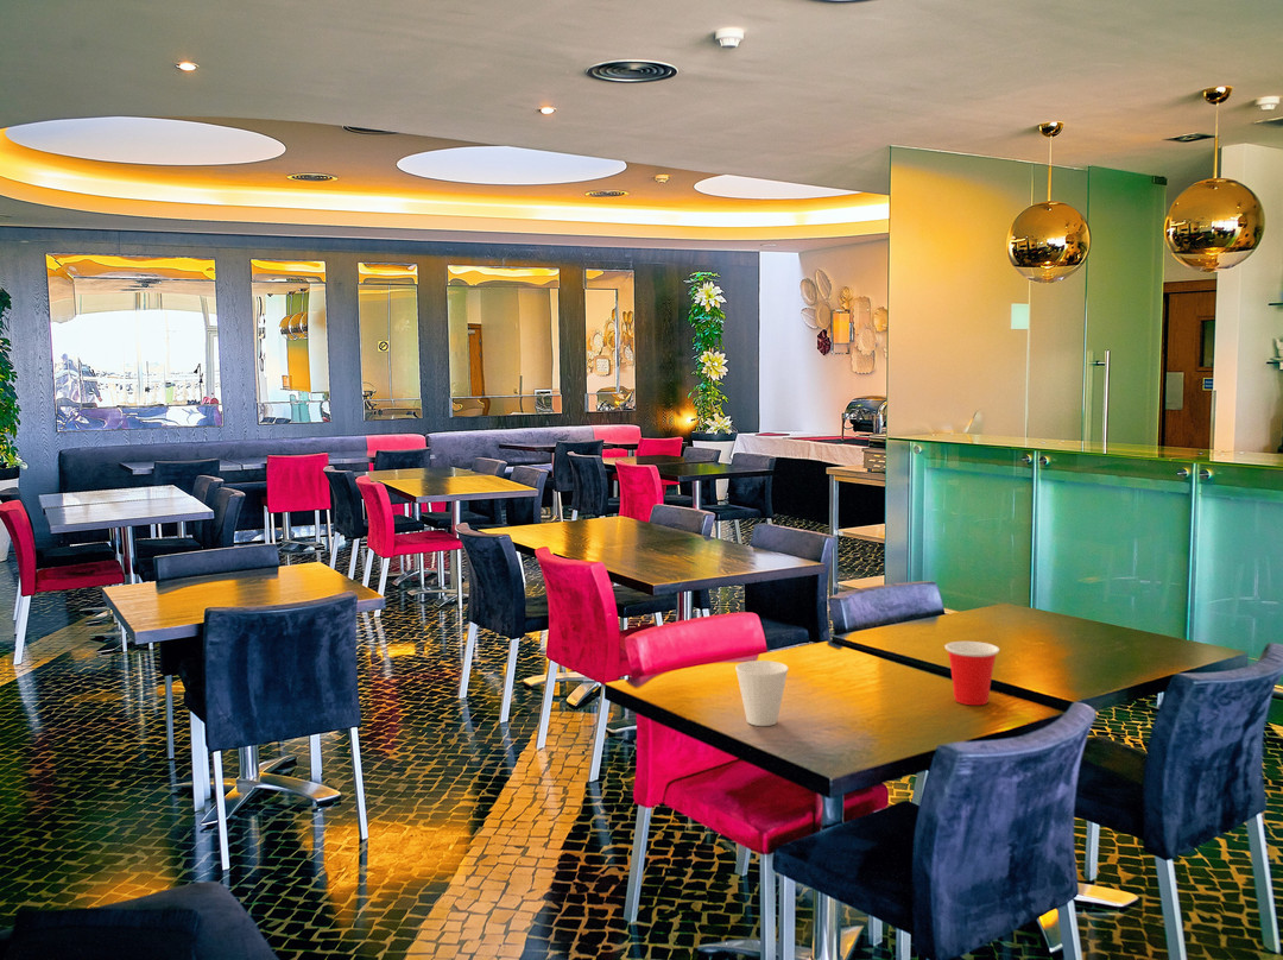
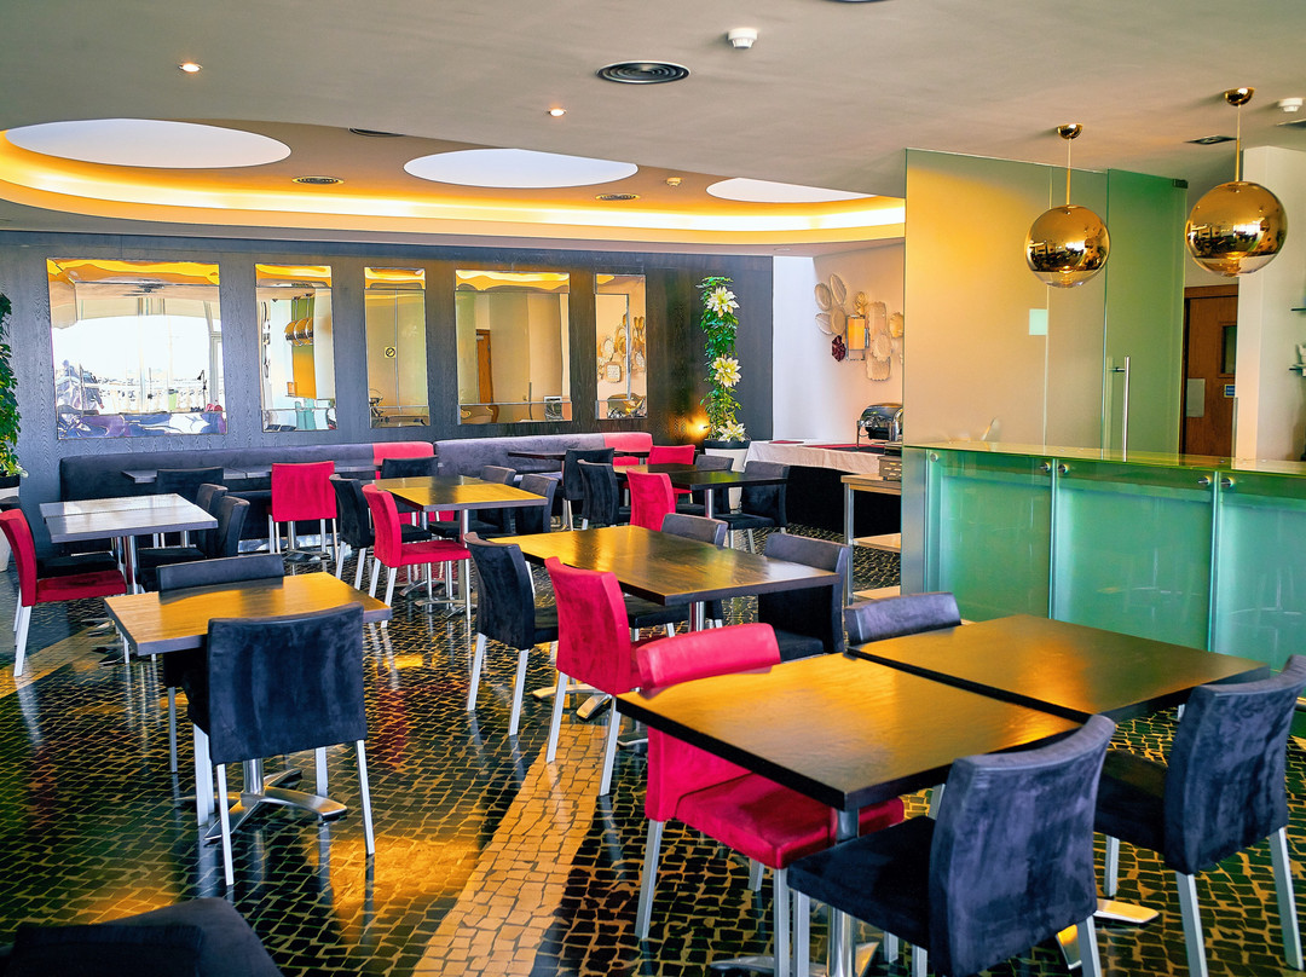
- cup (761, 694)
- cup (971, 674)
